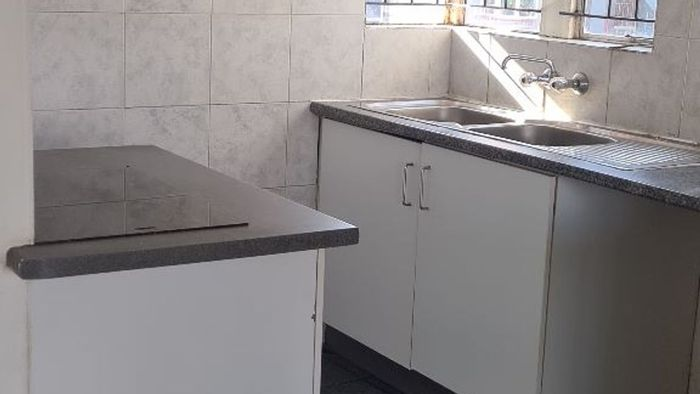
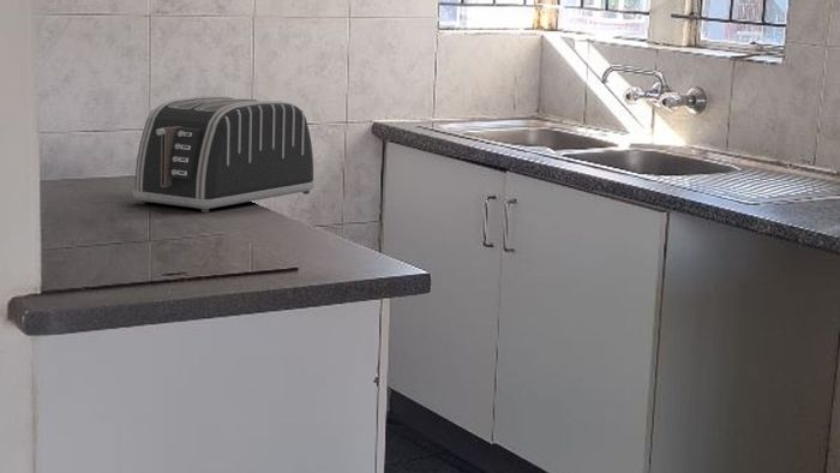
+ toaster (224, 149)
